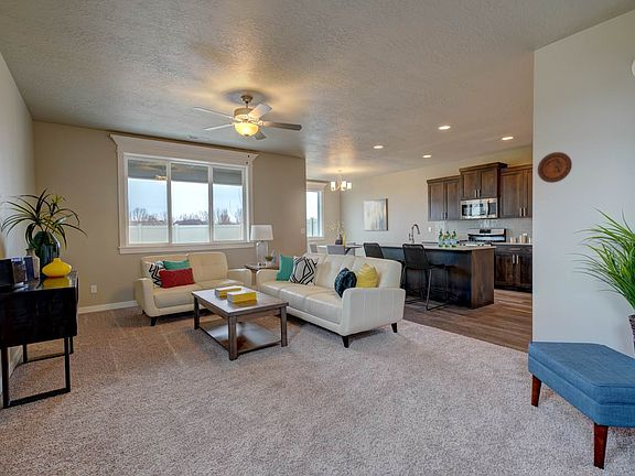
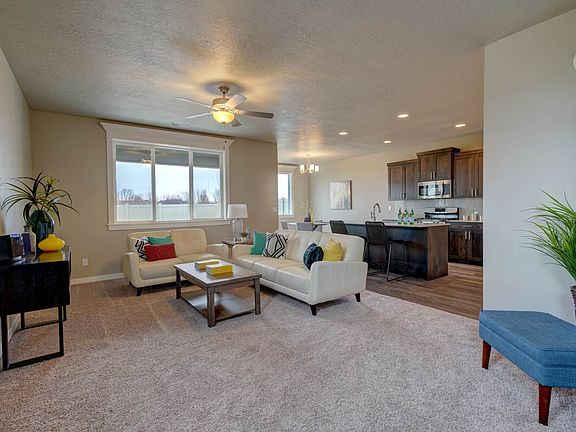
- decorative plate (553, 167)
